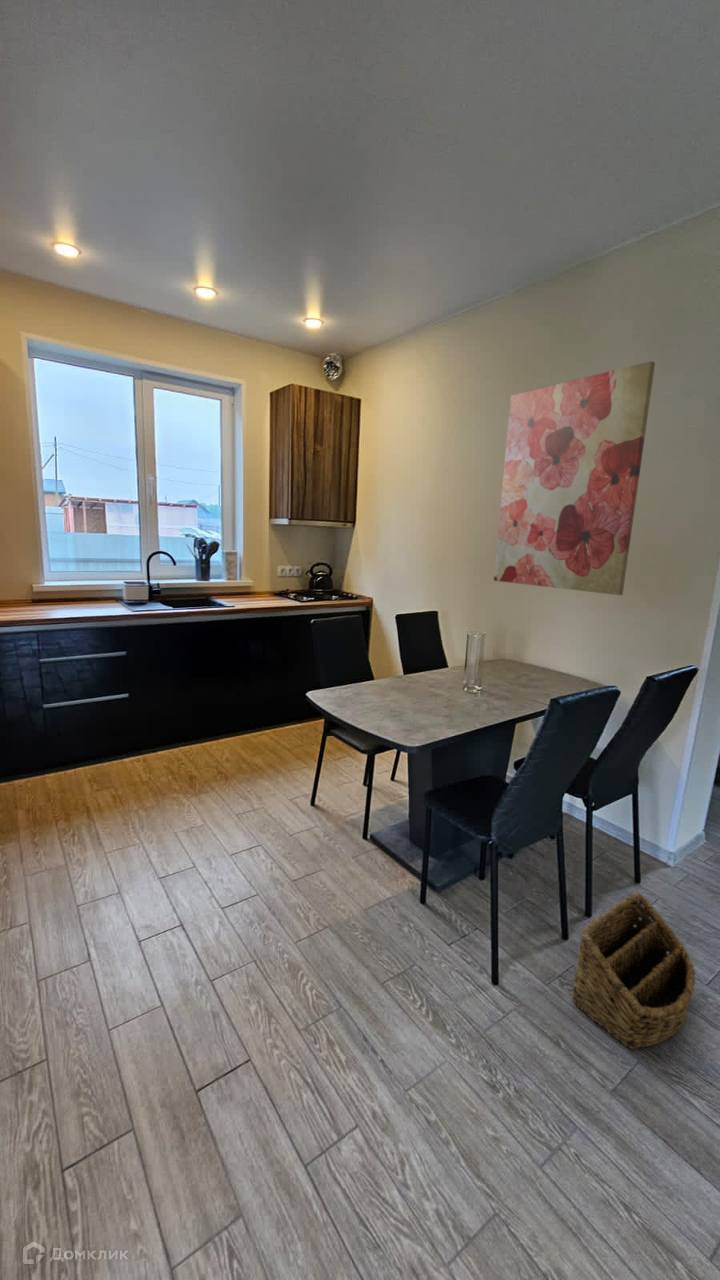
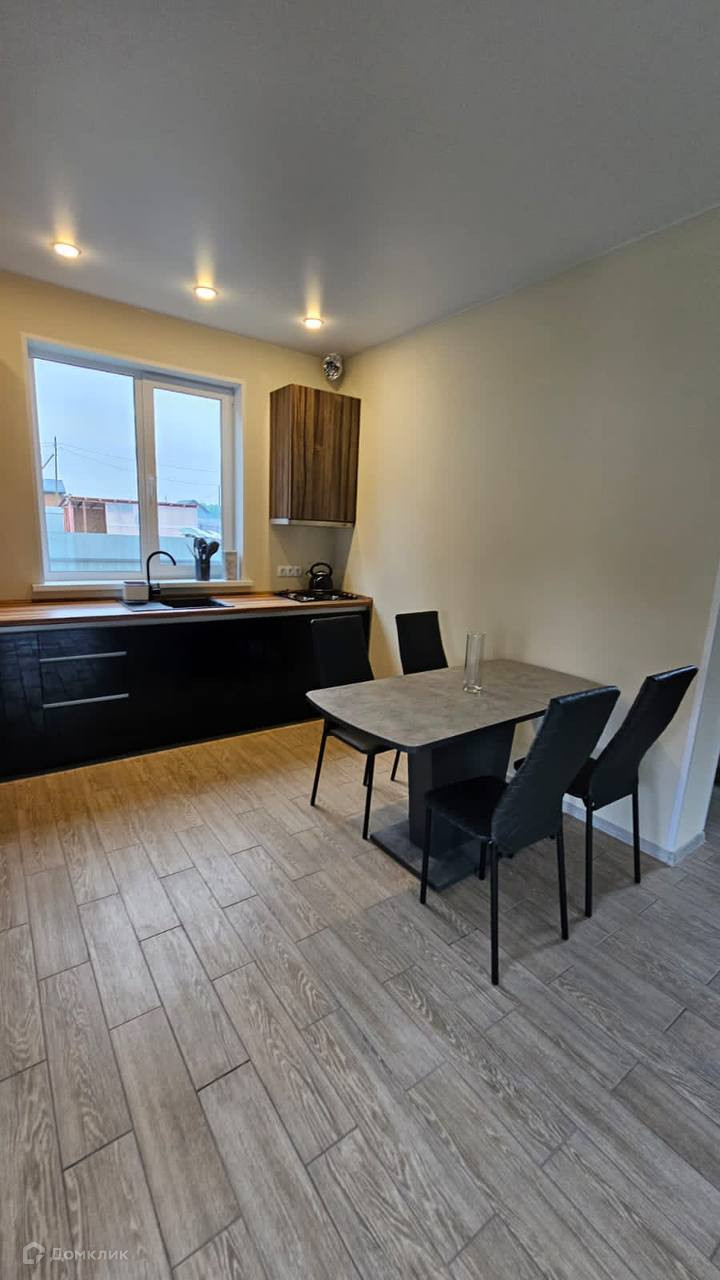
- basket (641, 968)
- wall art (562, 487)
